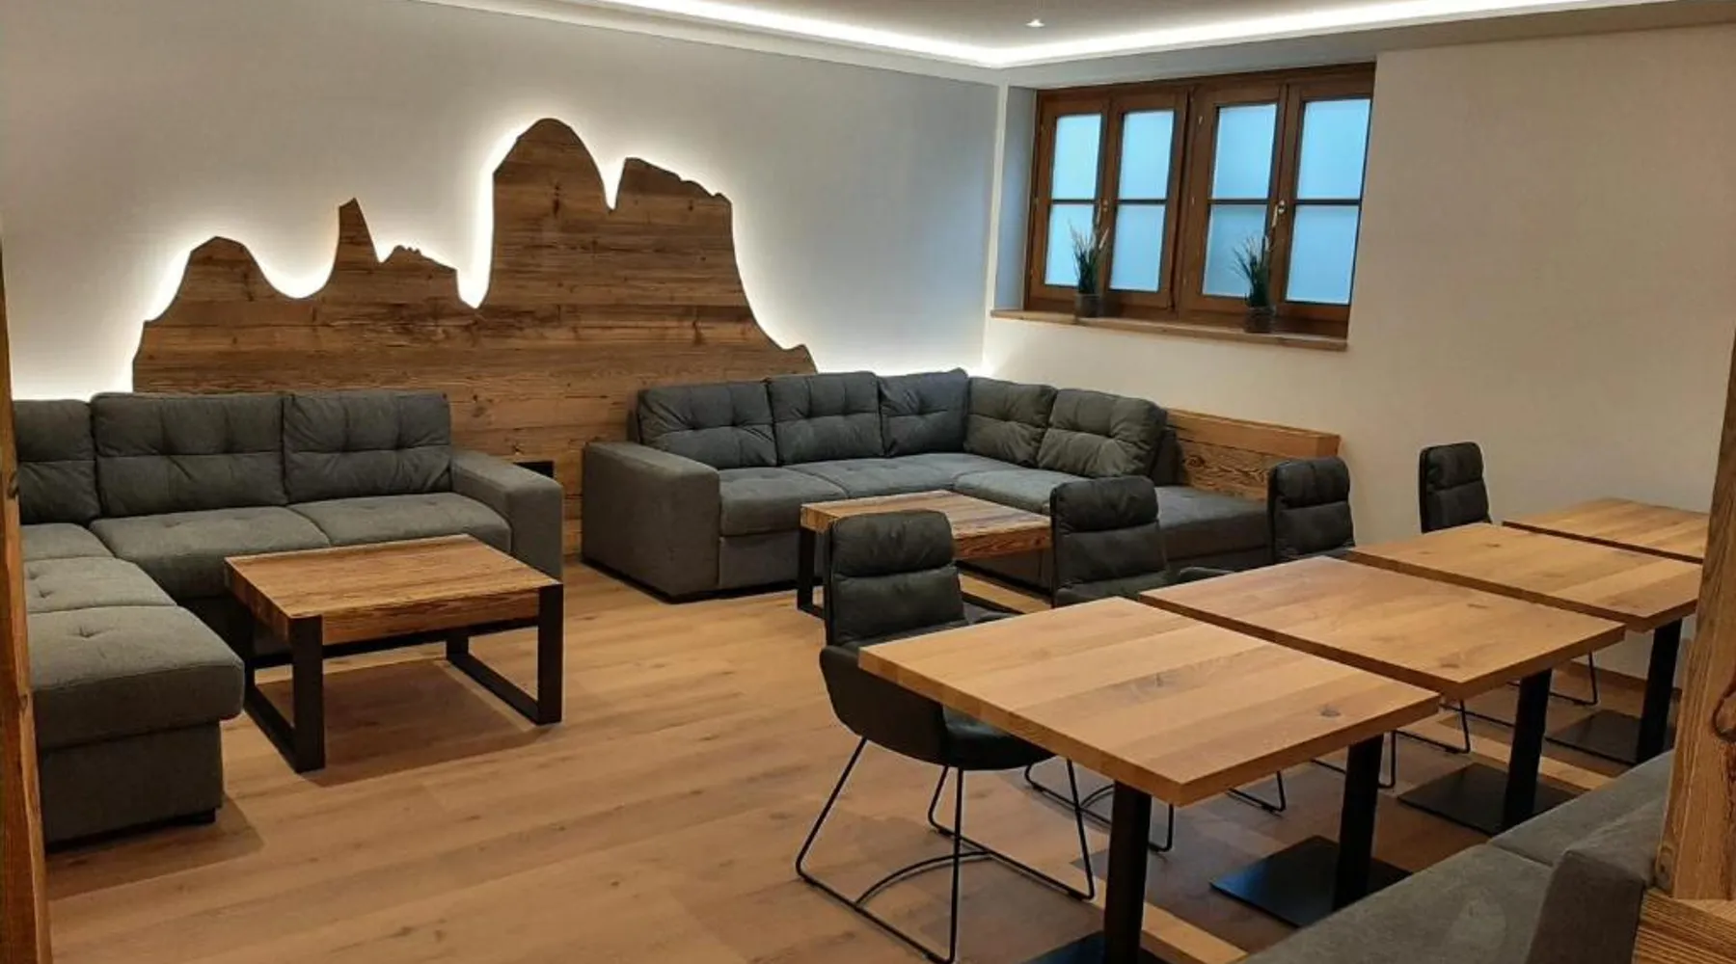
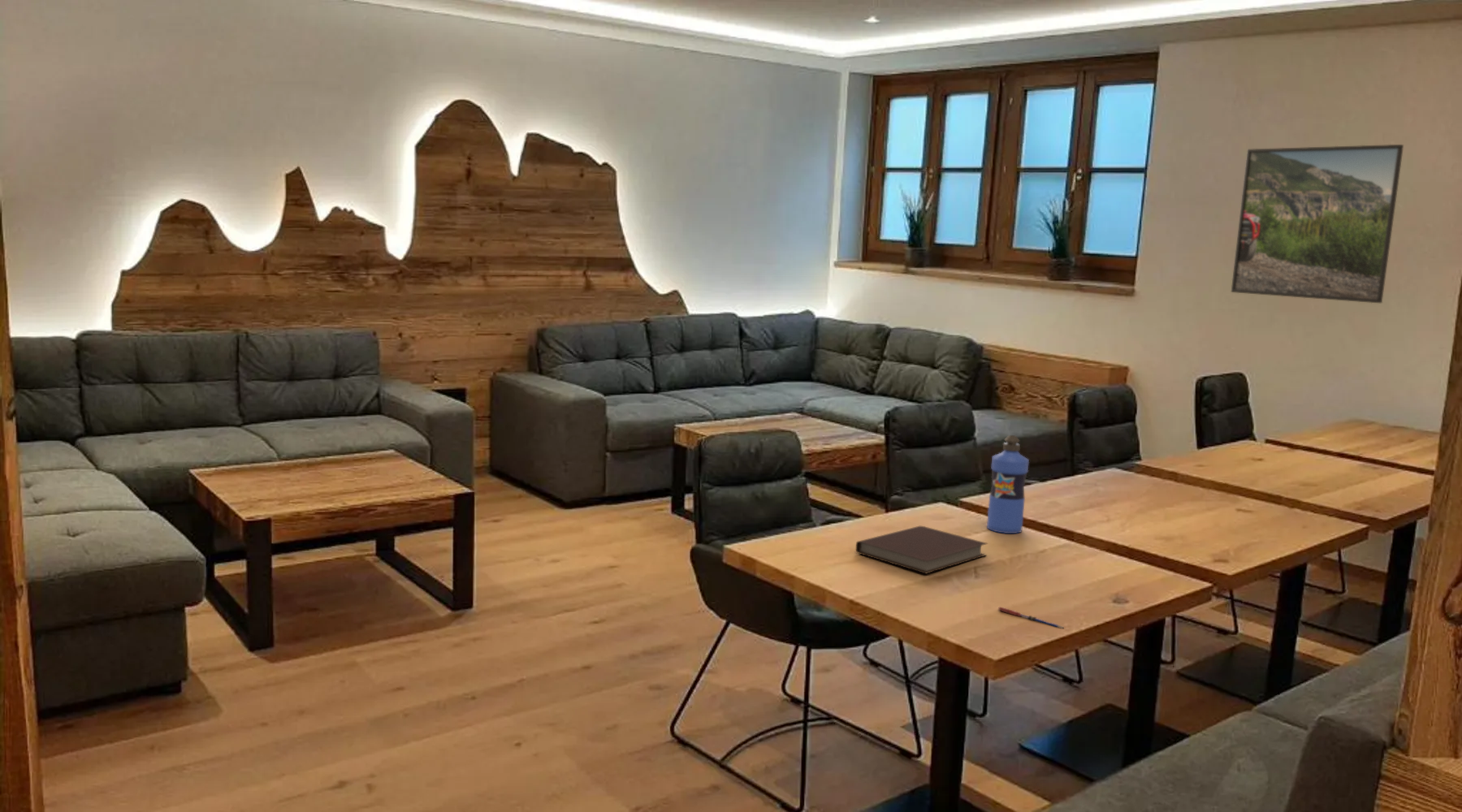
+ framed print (1312, 222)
+ notebook (922, 547)
+ water bottle (1008, 482)
+ pen (1030, 617)
